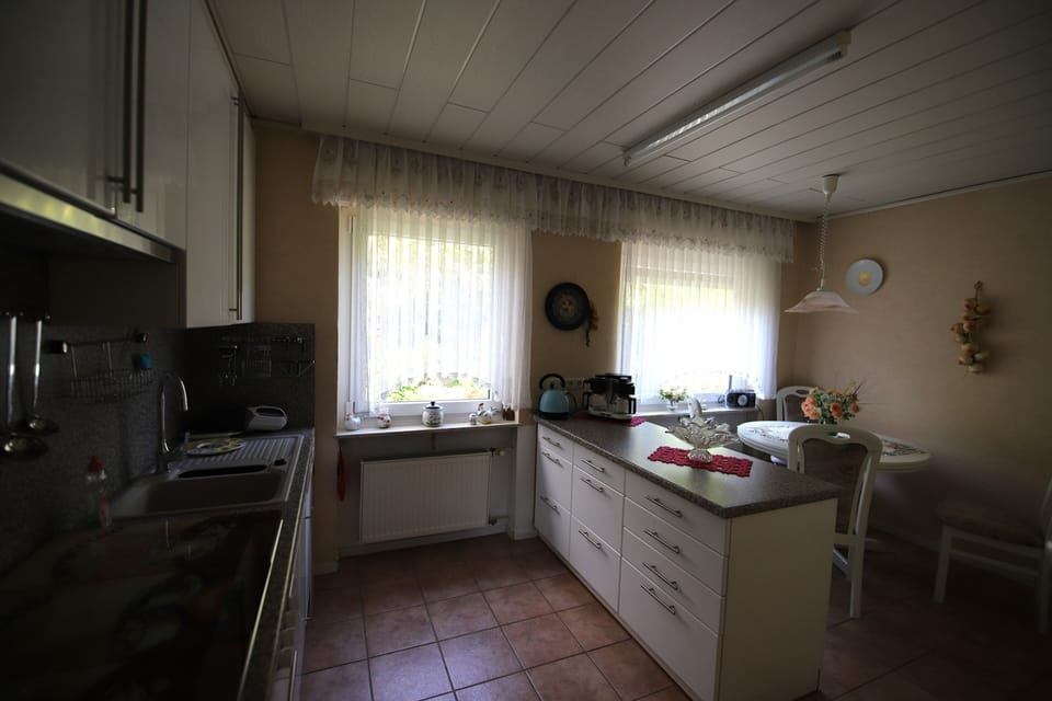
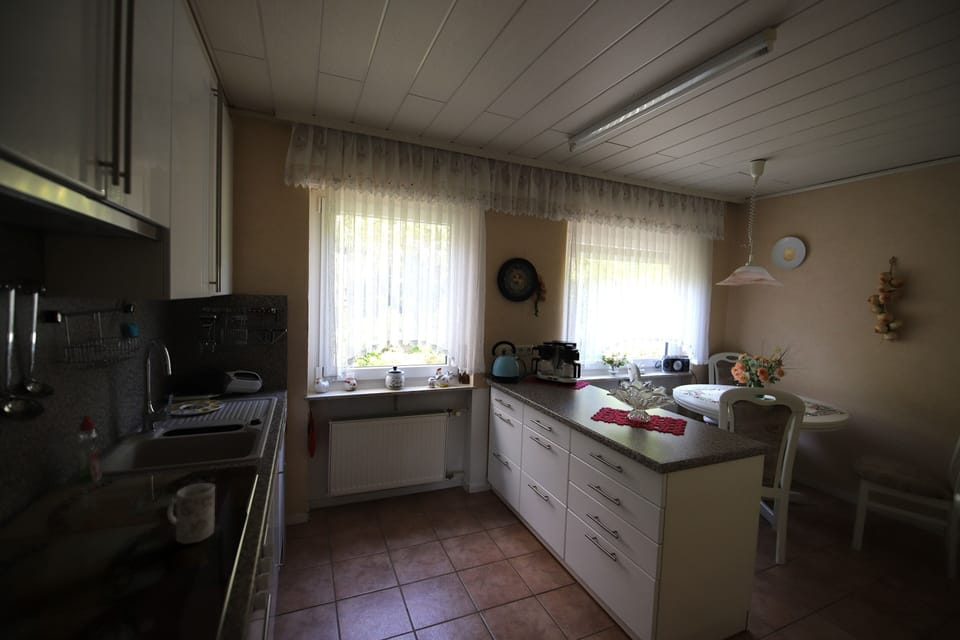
+ mug (191, 511)
